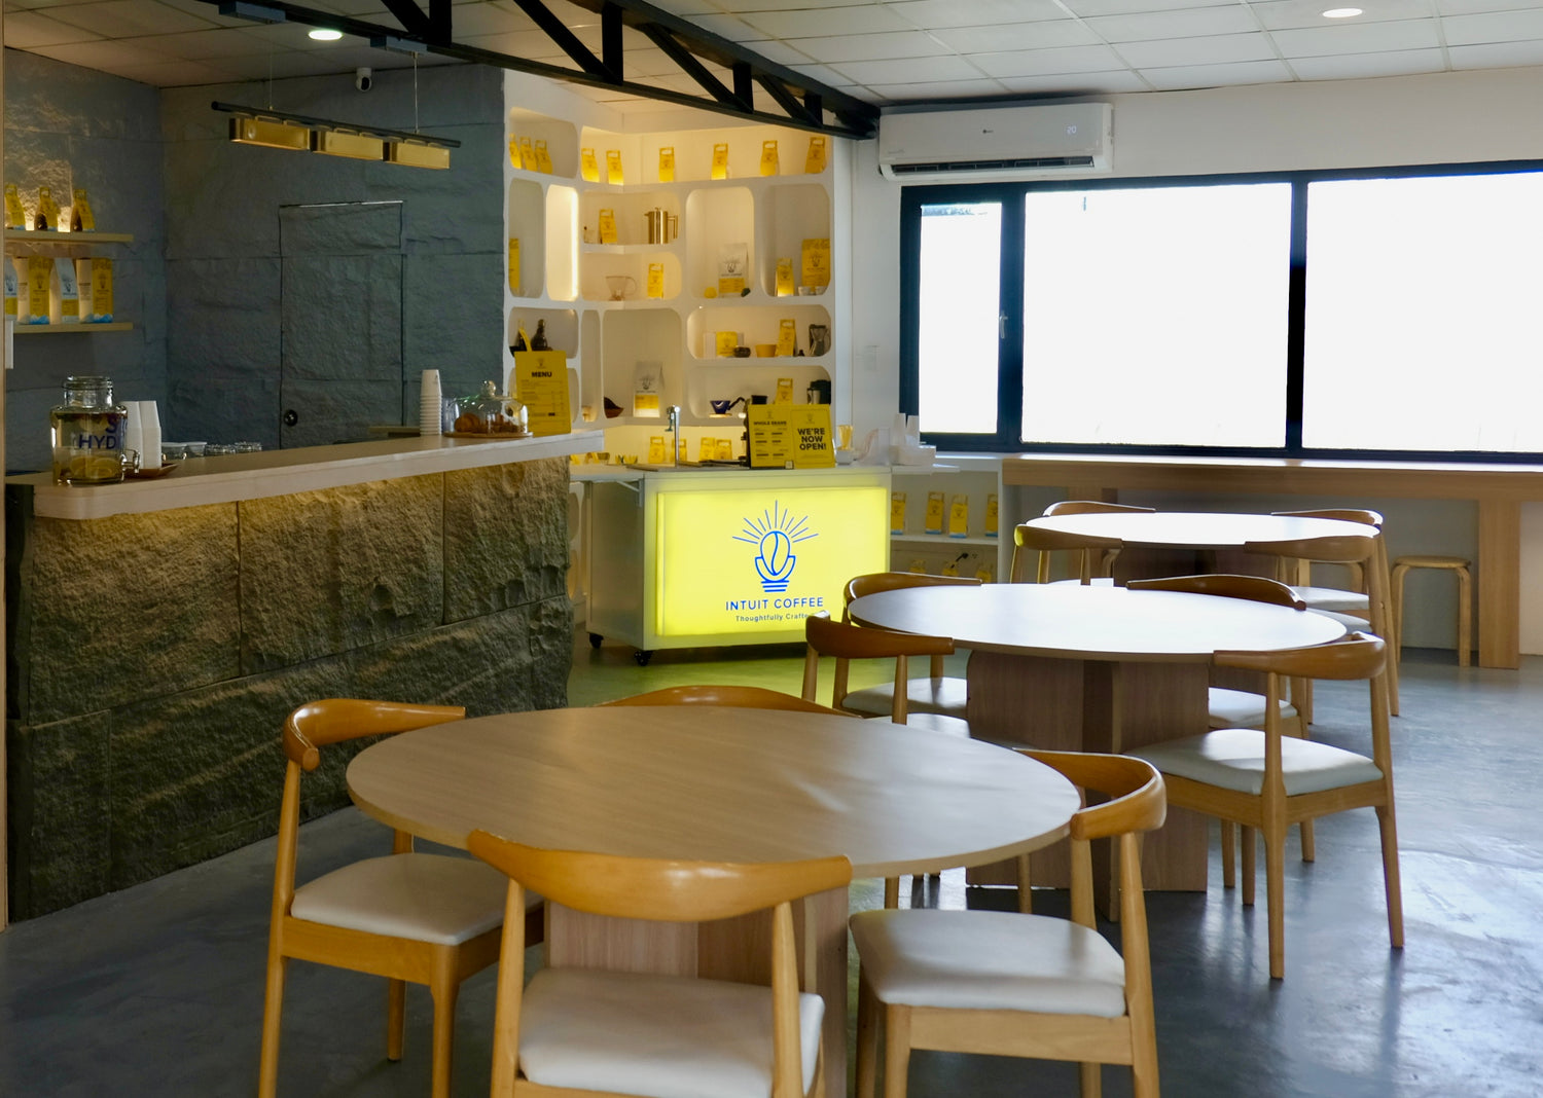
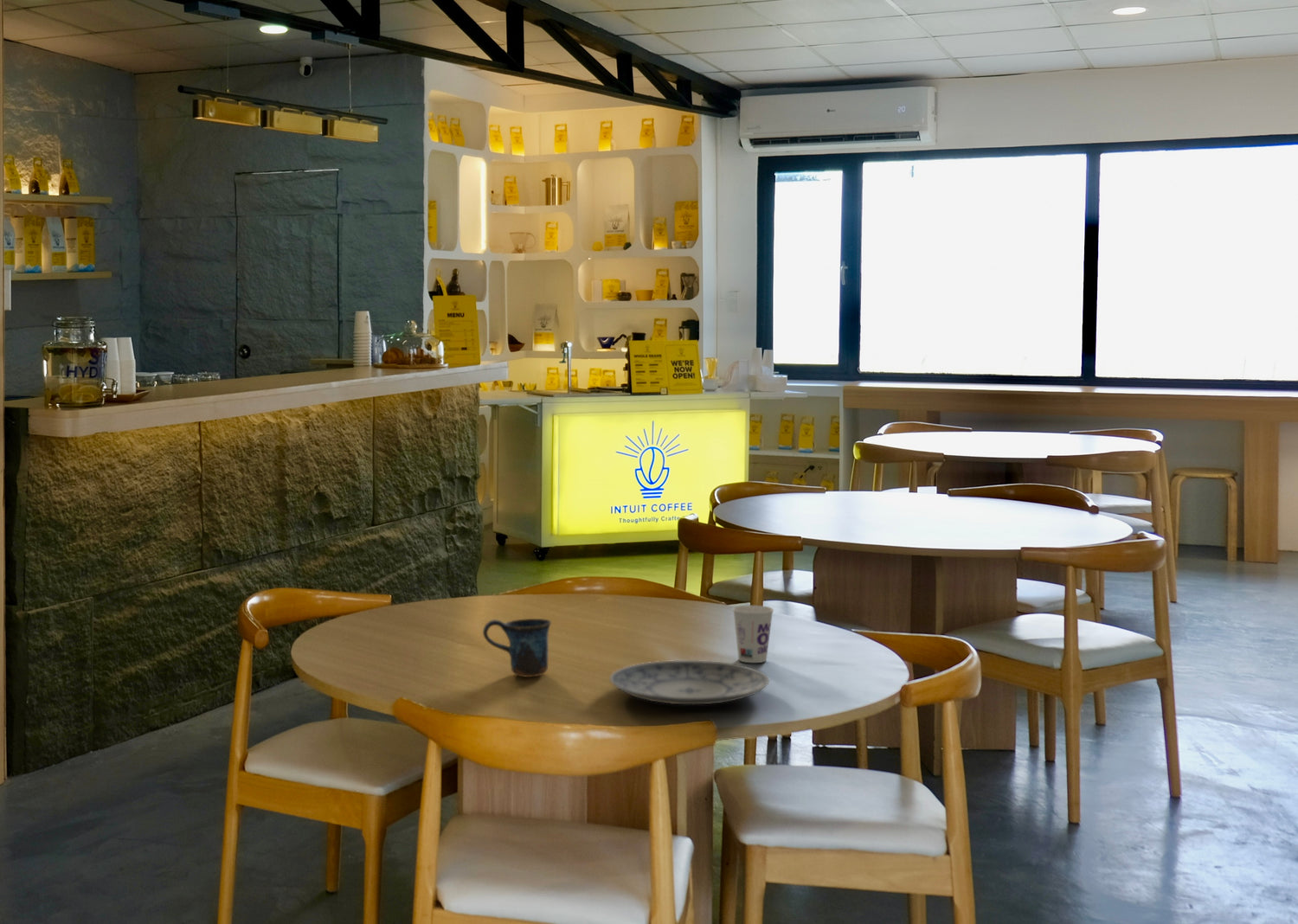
+ cup (752, 634)
+ mug (519, 646)
+ plate (689, 686)
